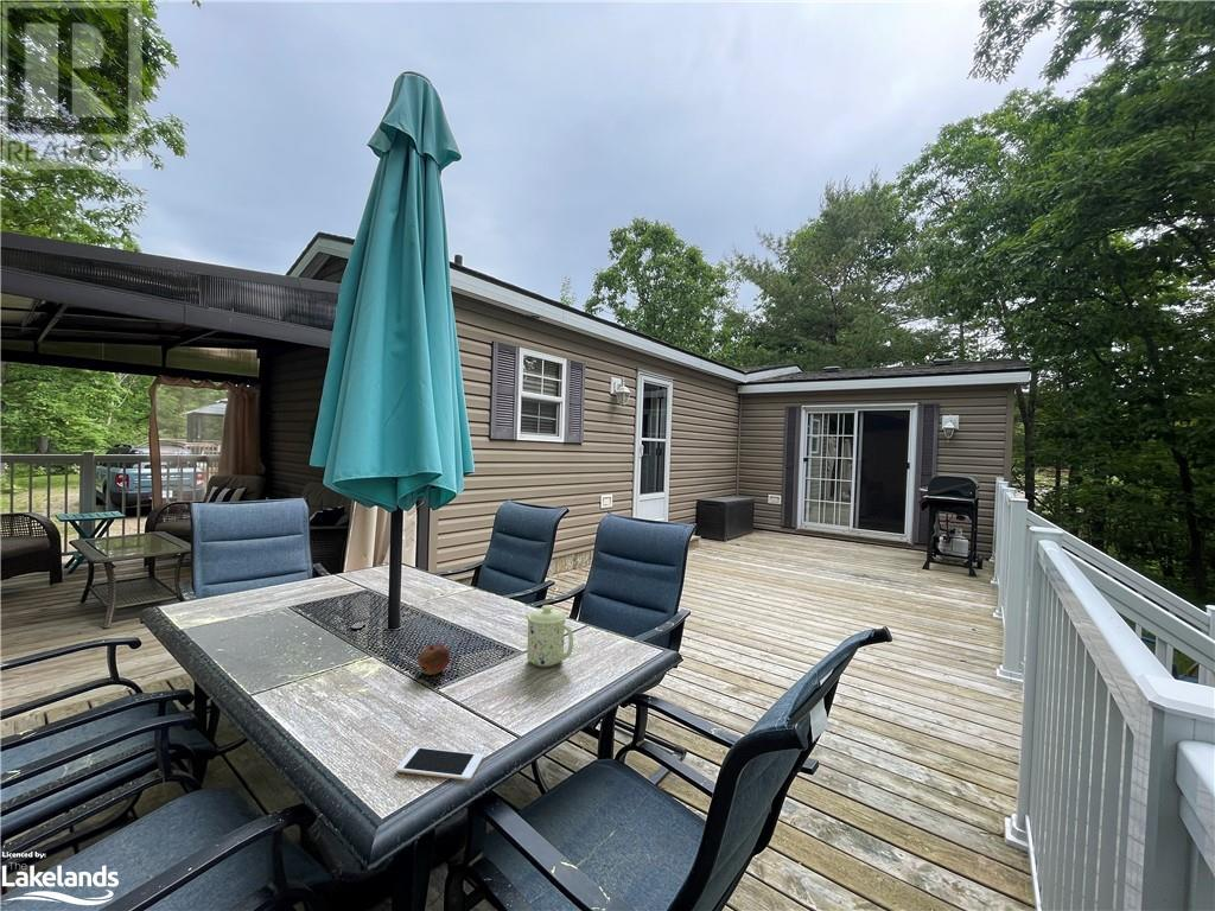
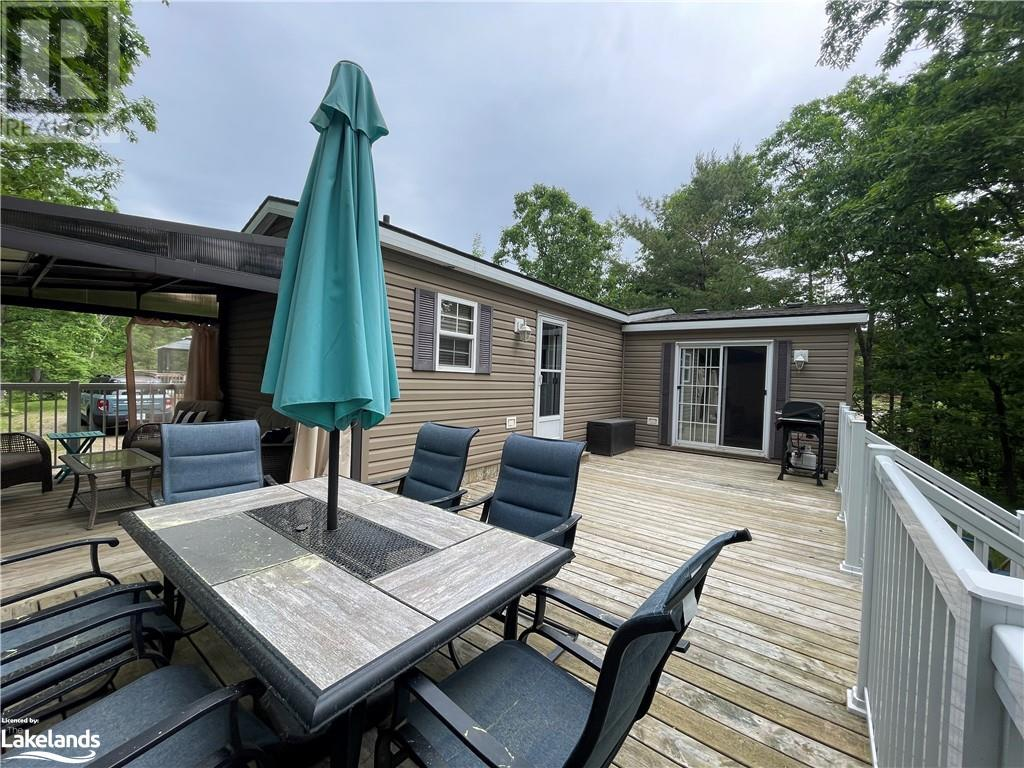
- fruit (433, 657)
- cell phone (440, 763)
- mug (548, 635)
